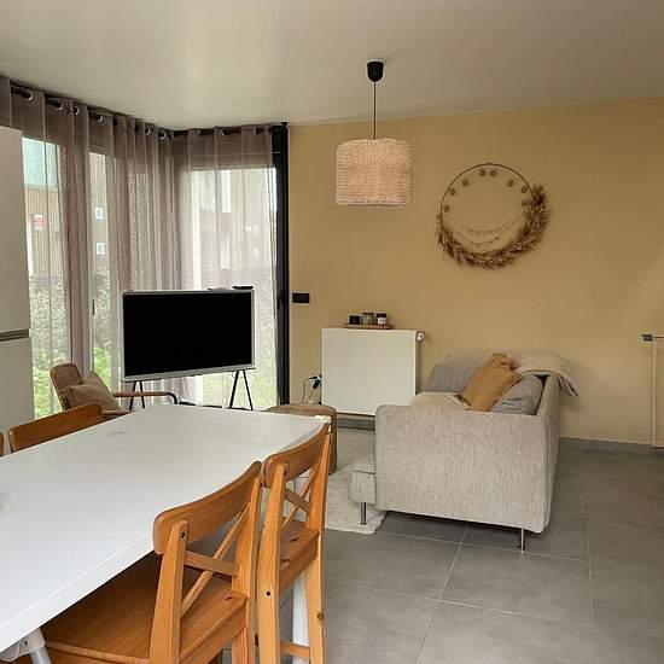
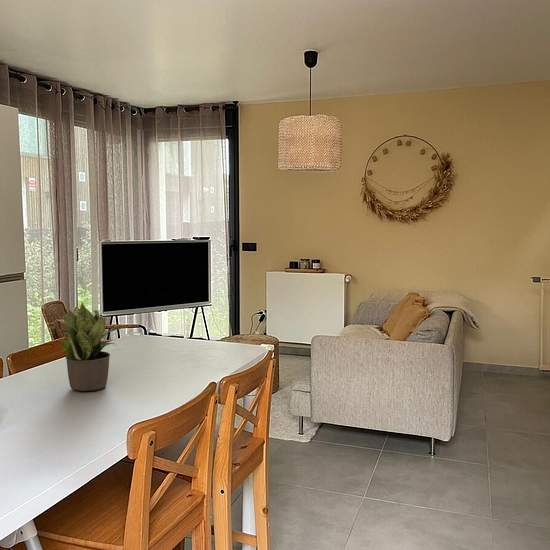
+ potted plant (93, 342)
